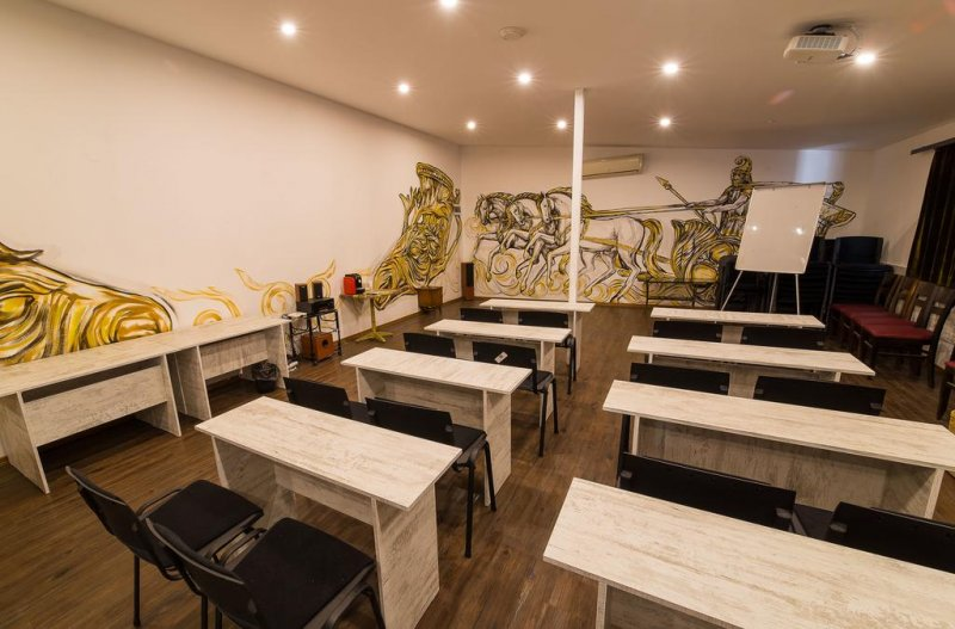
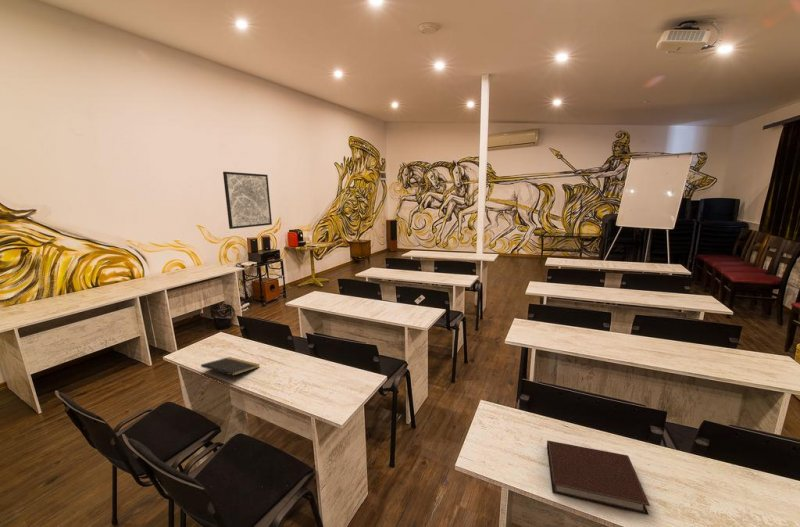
+ notebook (591, 472)
+ wall art (249, 200)
+ notepad (230, 365)
